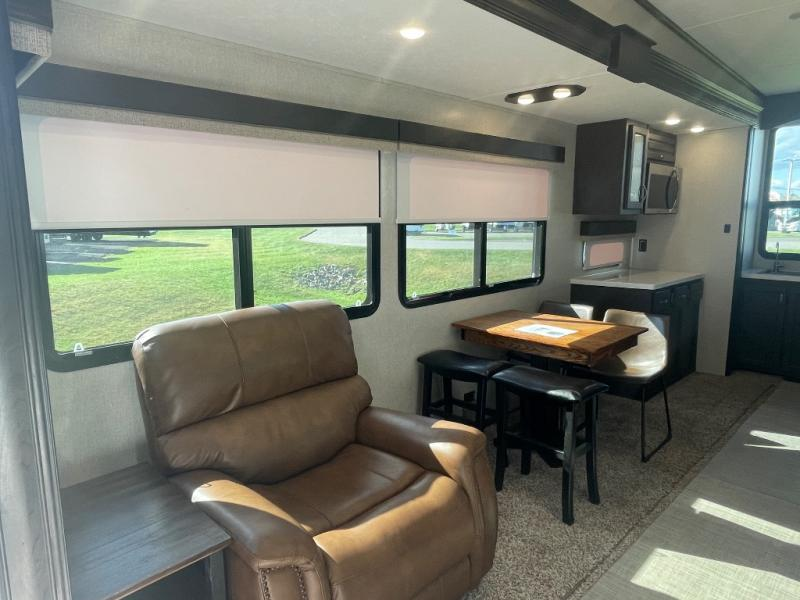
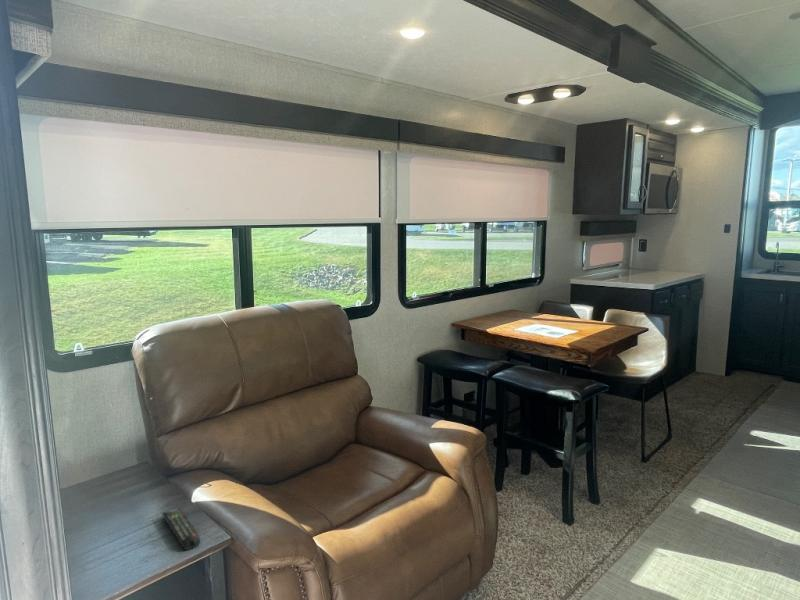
+ remote control (180, 526)
